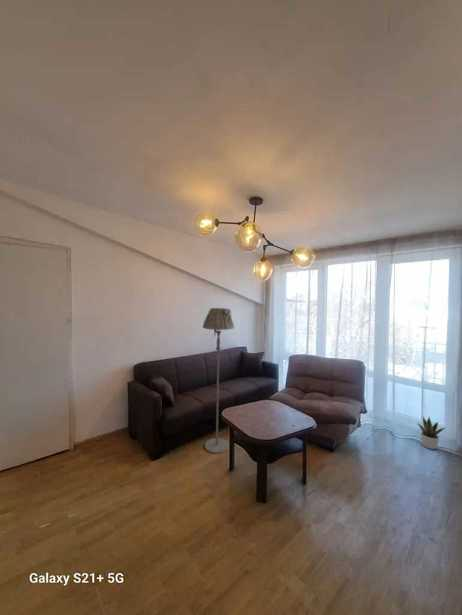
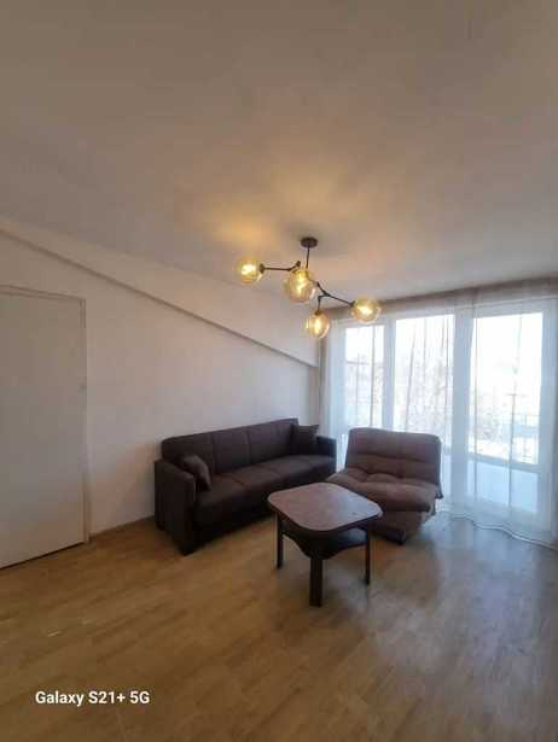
- floor lamp (217, 377)
- potted plant (430, 431)
